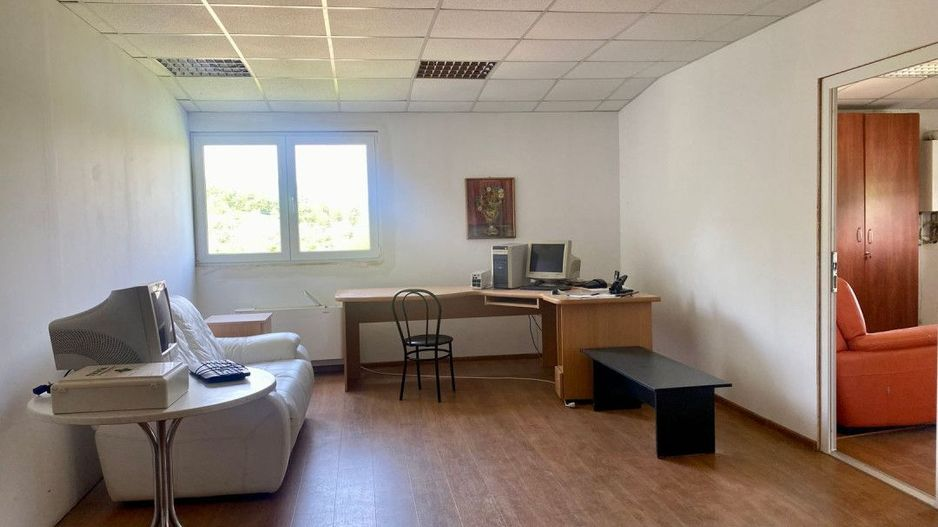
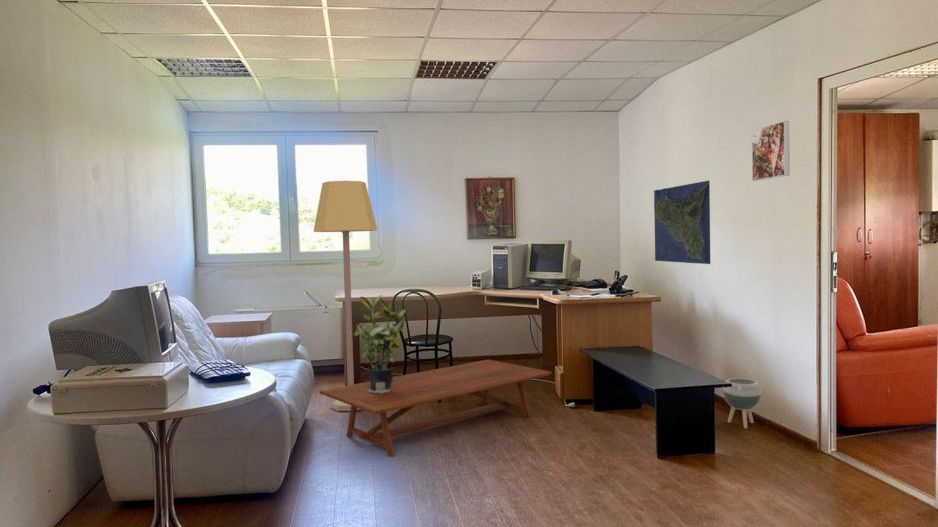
+ coffee table (440, 399)
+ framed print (769, 152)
+ map (675, 224)
+ planter (742, 402)
+ lamp (347, 295)
+ potted plant (382, 342)
